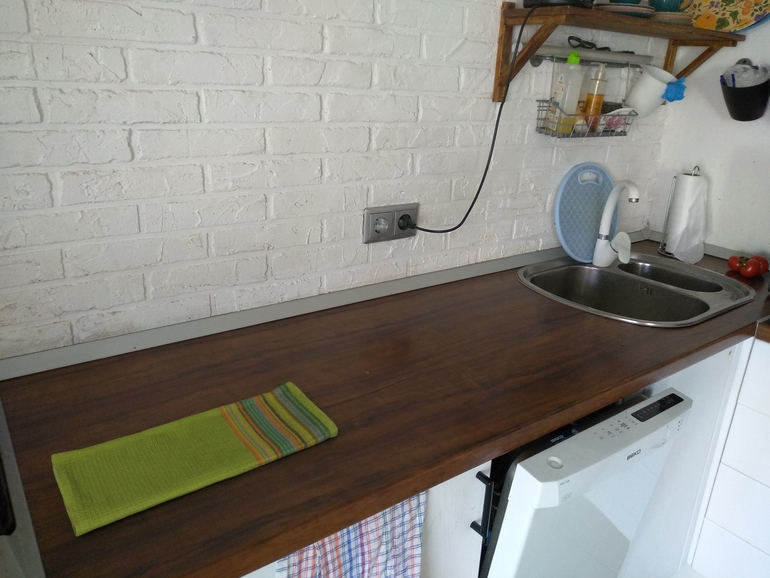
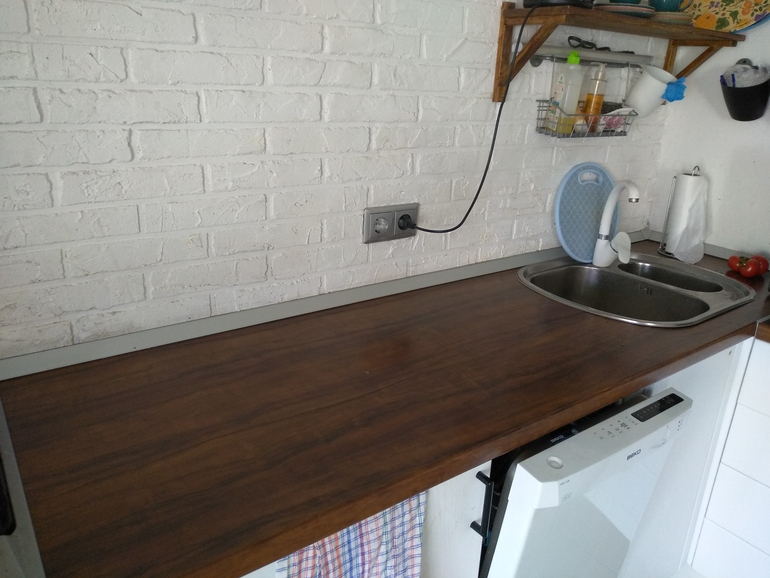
- dish towel (204, 444)
